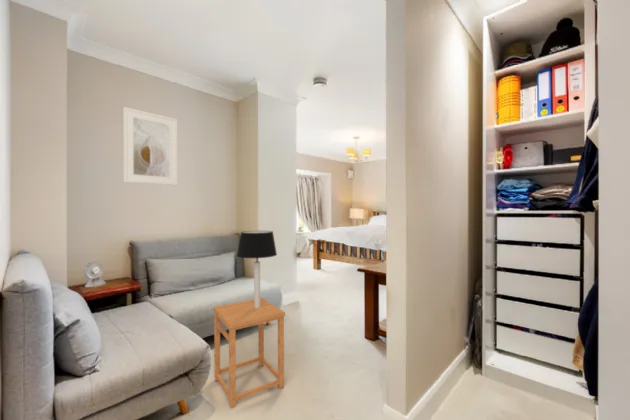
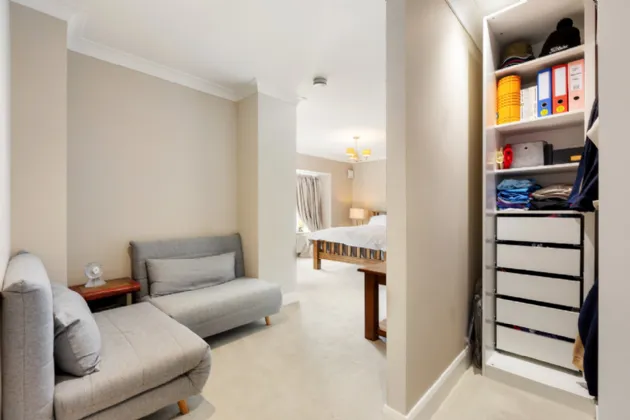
- table lamp (257, 269)
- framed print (152, 148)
- side table (258, 346)
